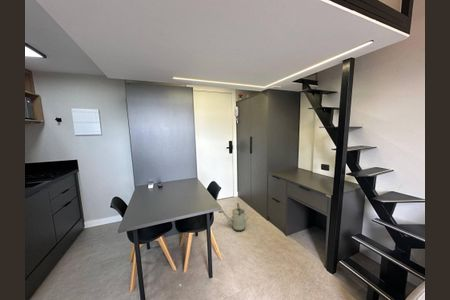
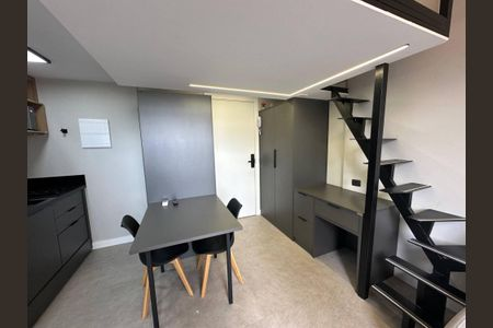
- watering can (233, 216)
